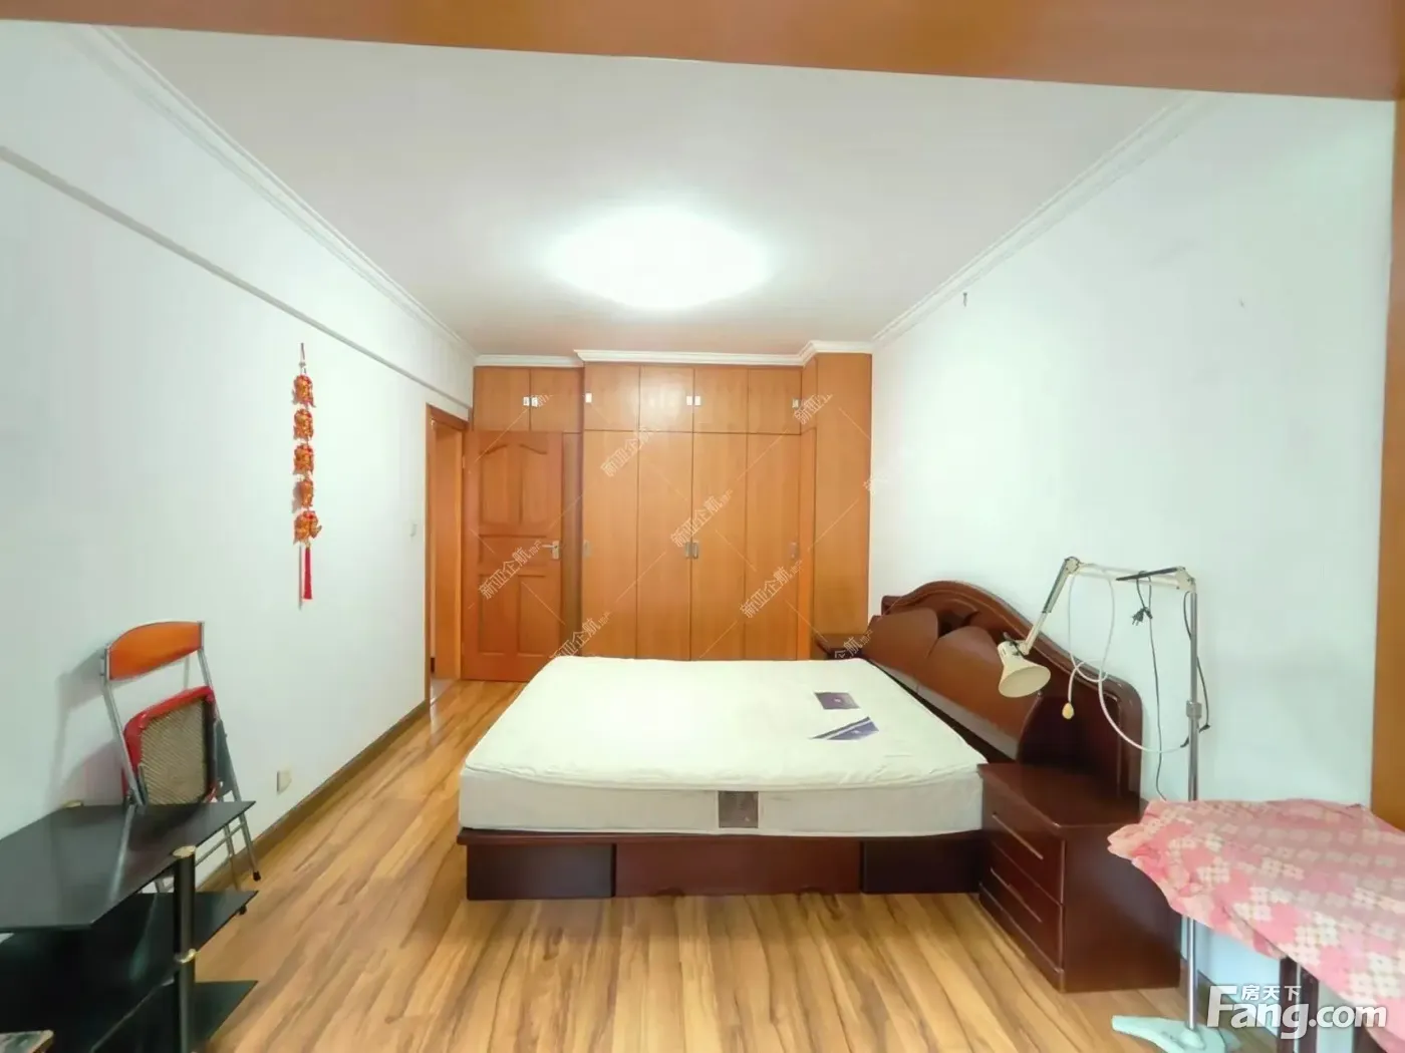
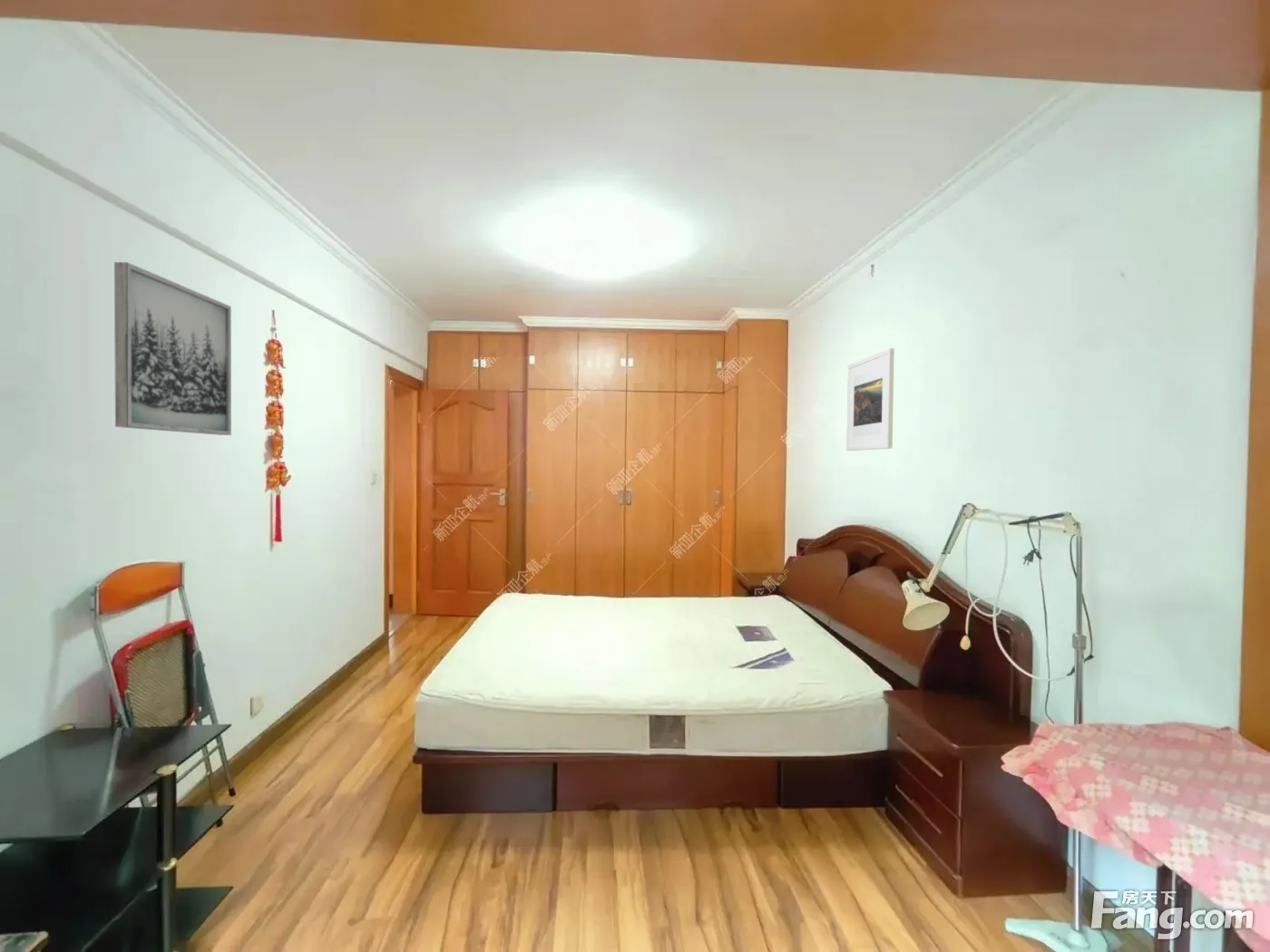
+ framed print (868, 403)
+ wall art (180, 359)
